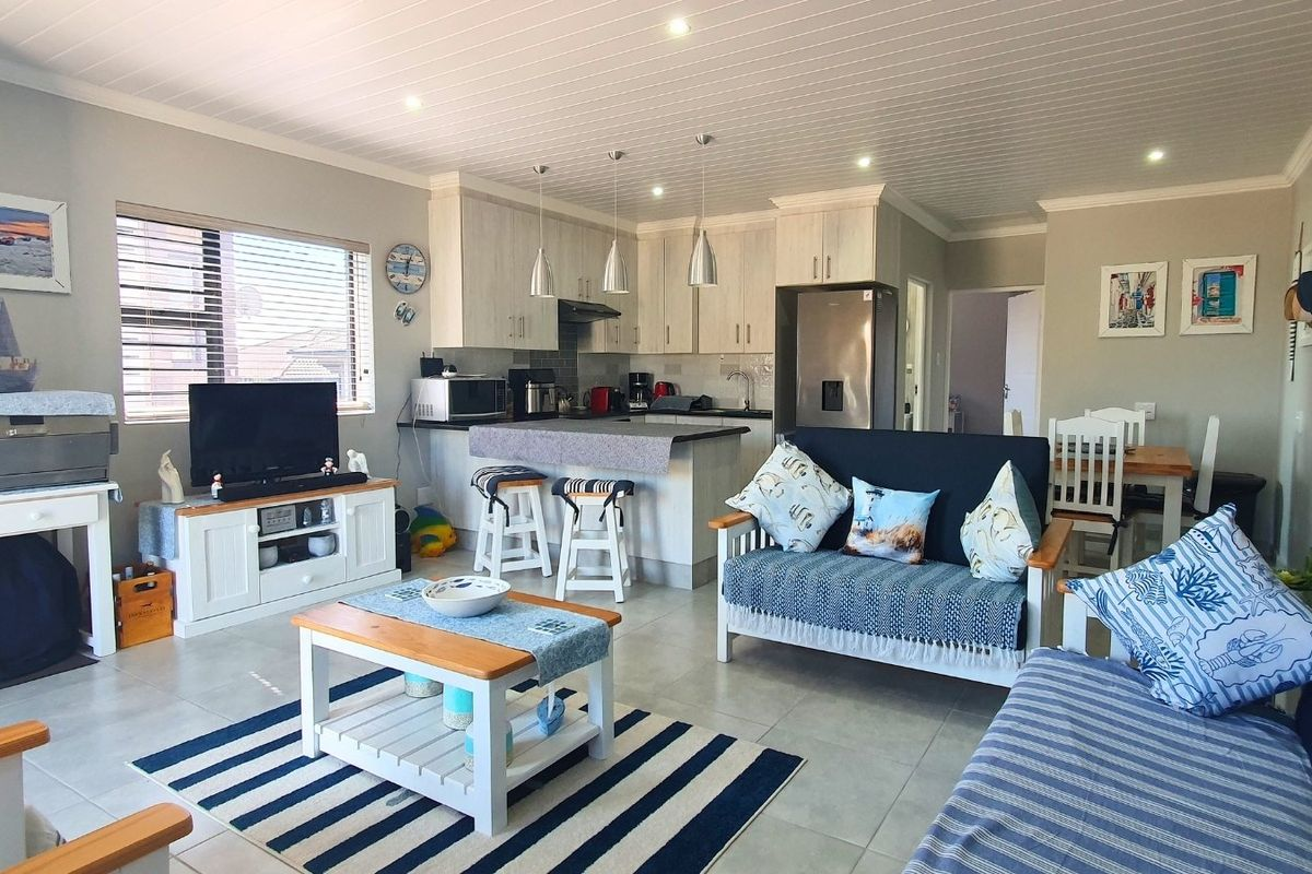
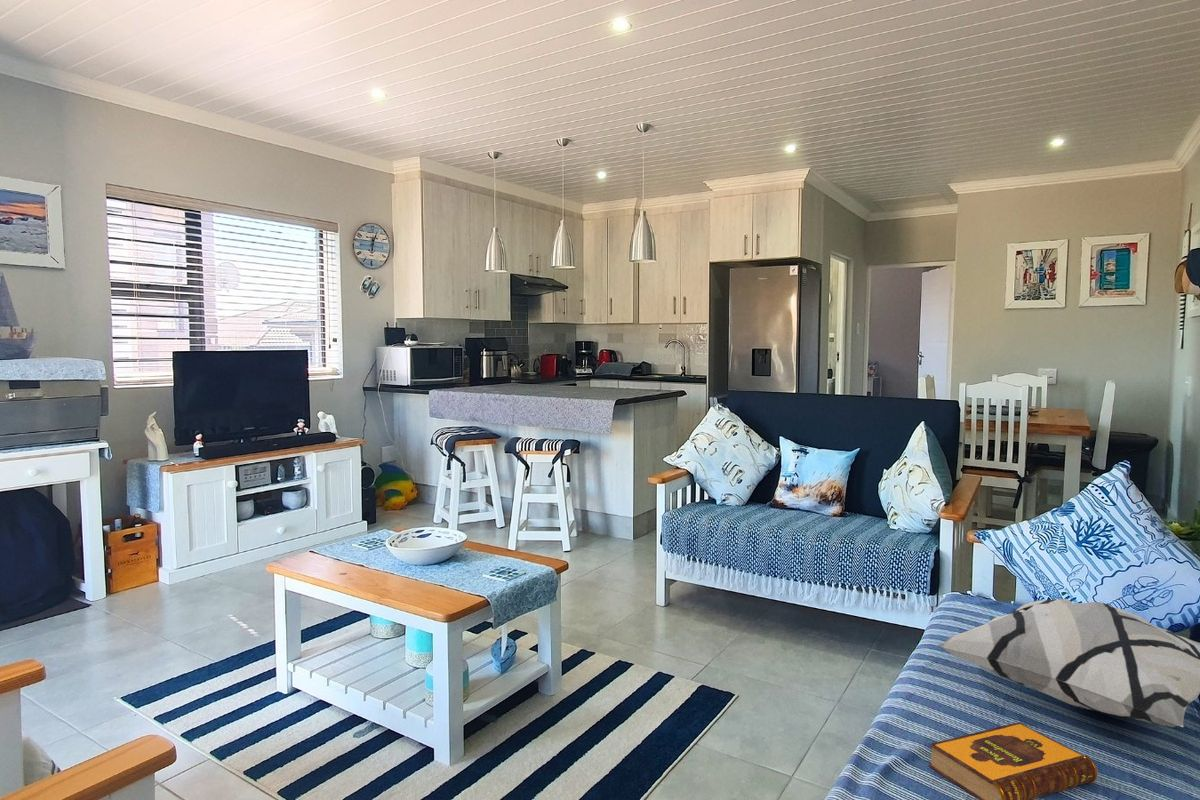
+ hardback book (1011, 764)
+ decorative pillow (1088, 655)
